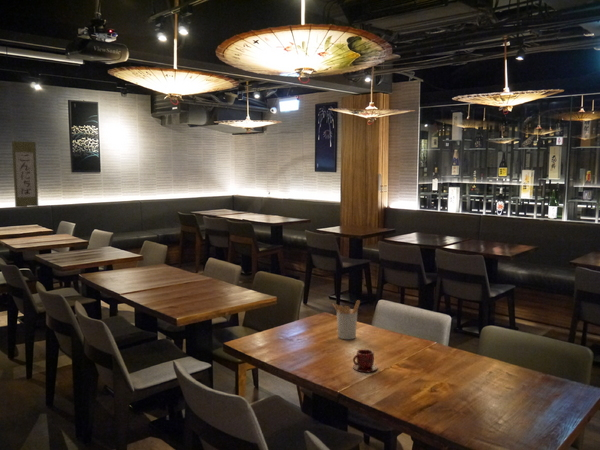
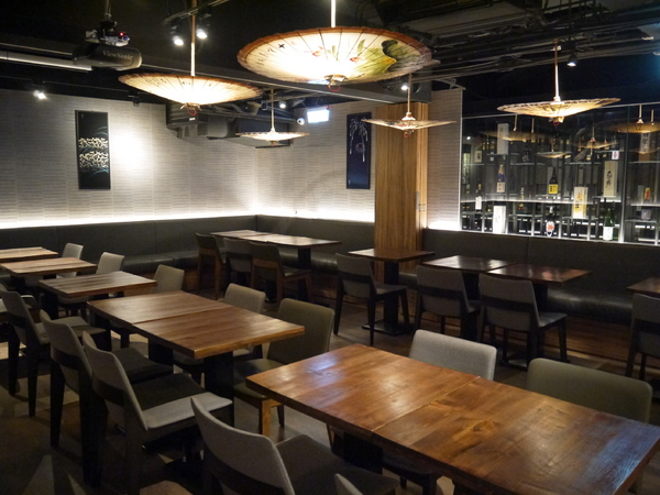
- teacup (364, 359)
- utensil holder (345, 319)
- wall scroll (25, 174)
